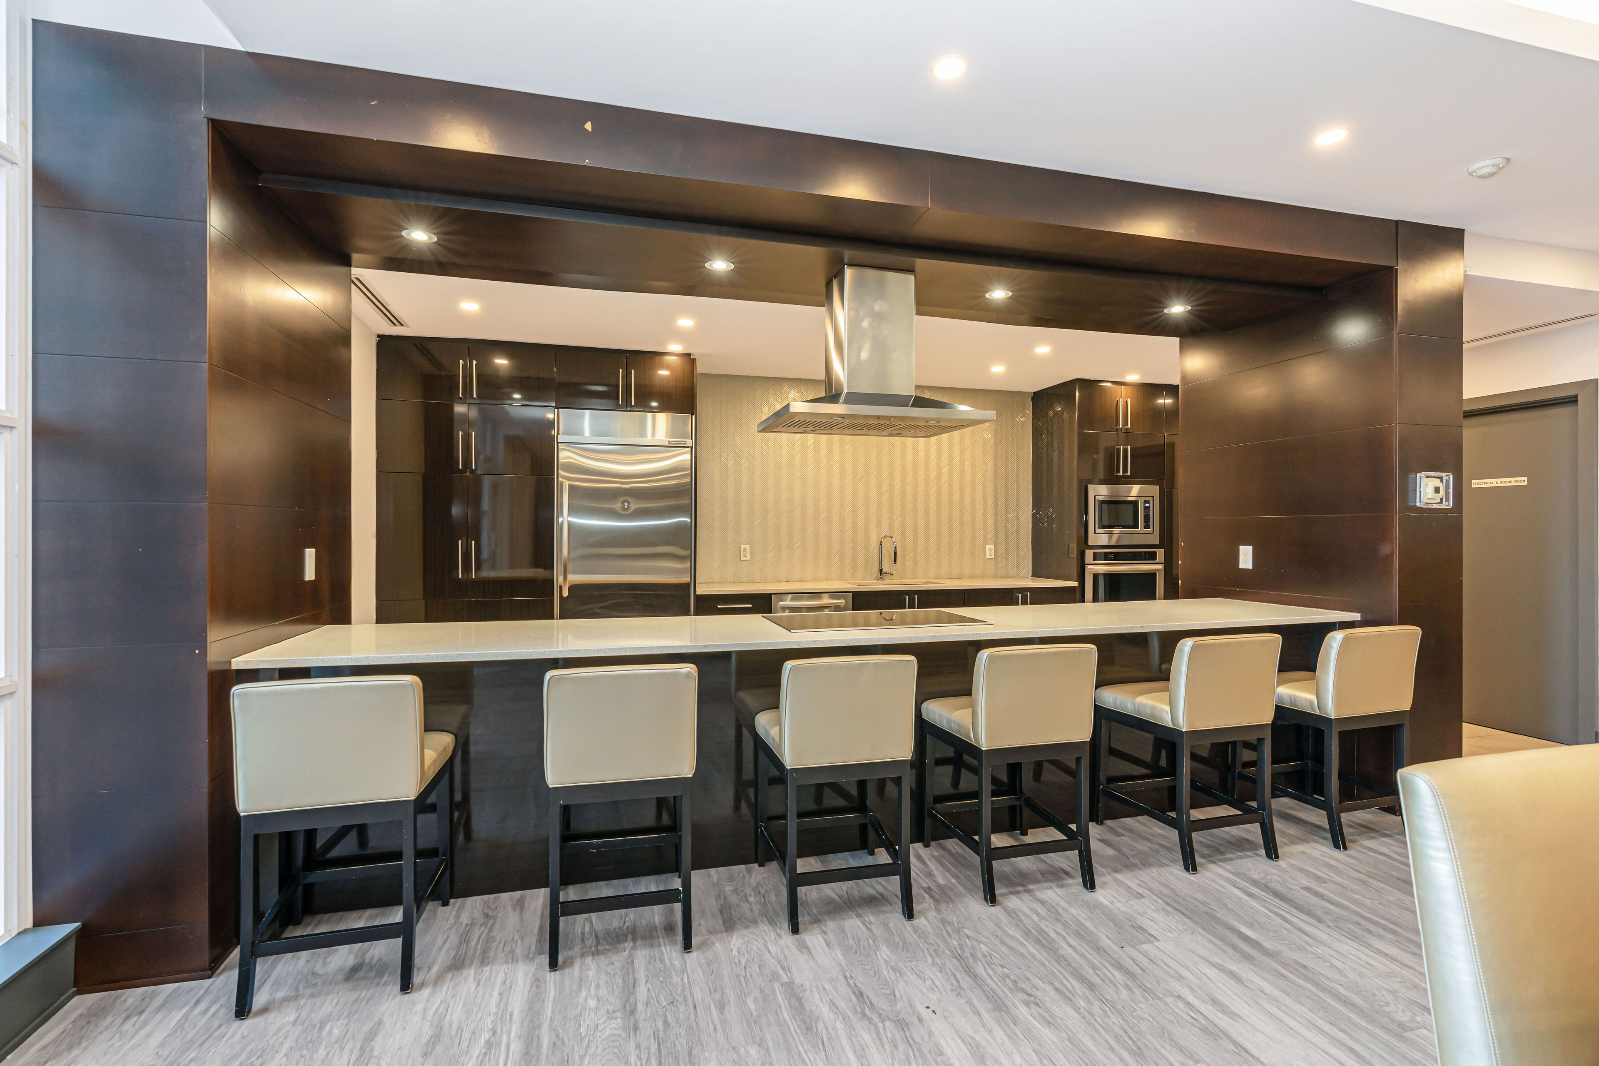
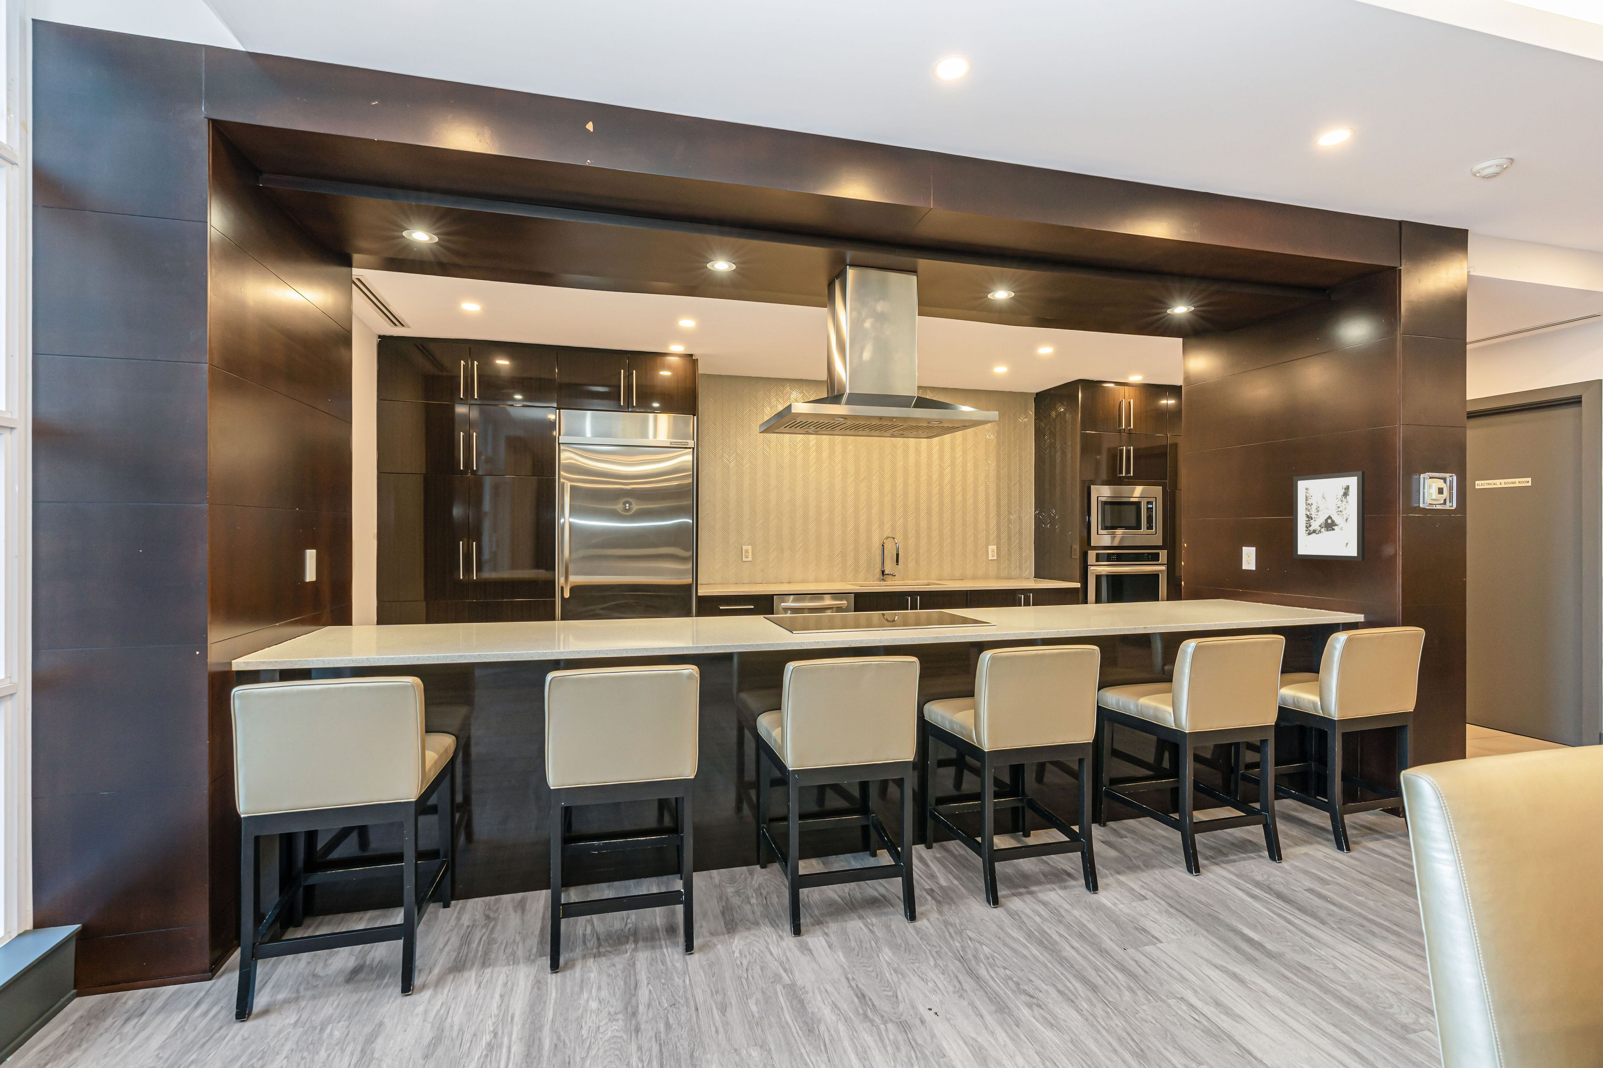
+ wall art (1327, 516)
